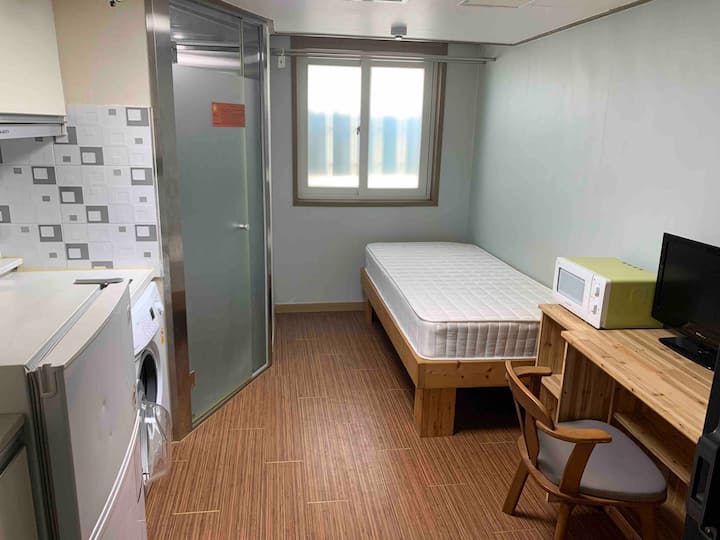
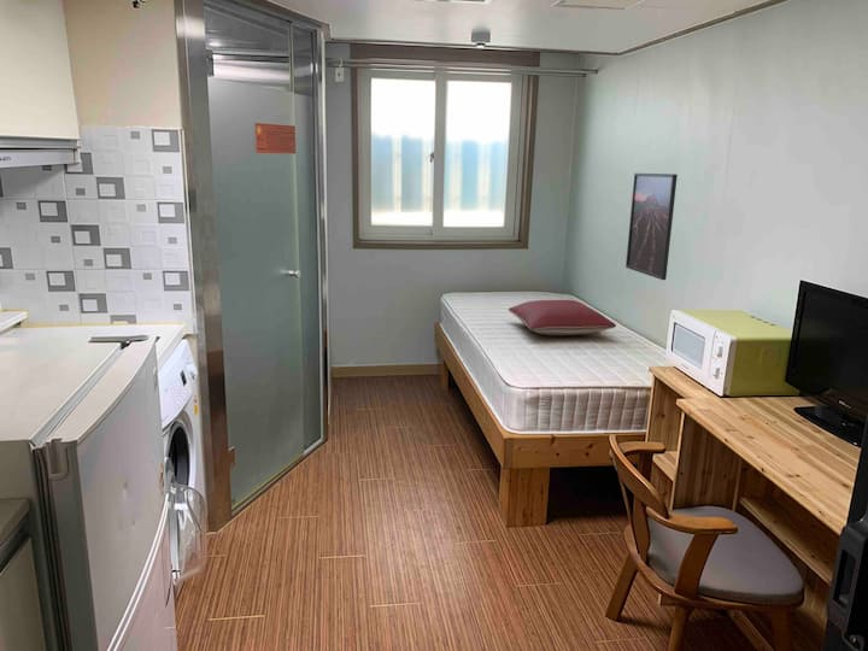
+ pillow (559, 317)
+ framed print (649, 224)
